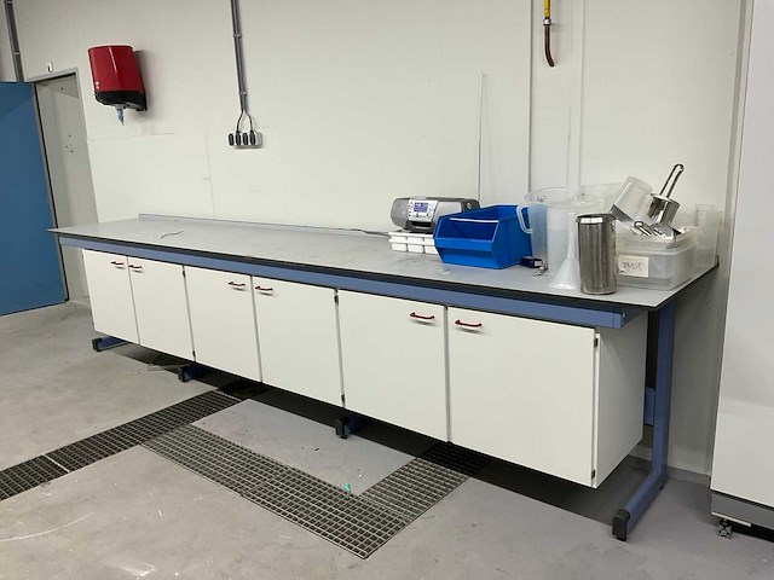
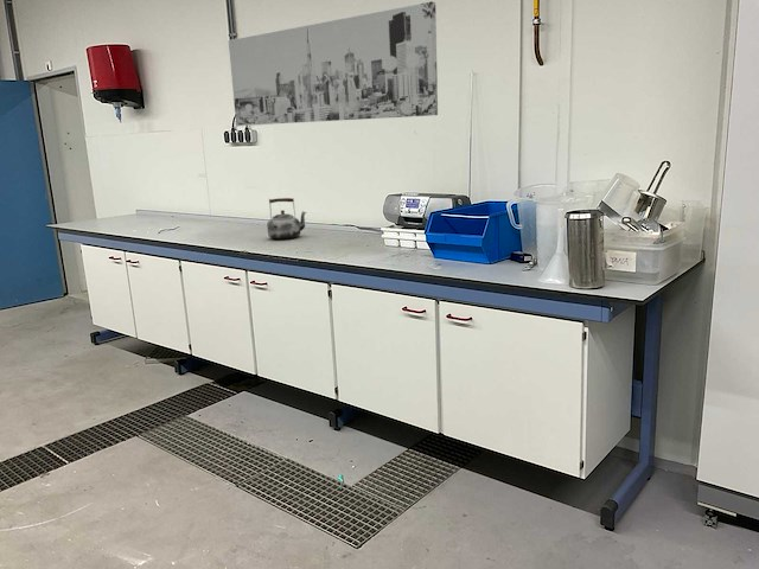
+ kettle (287, 217)
+ wall art (320, 72)
